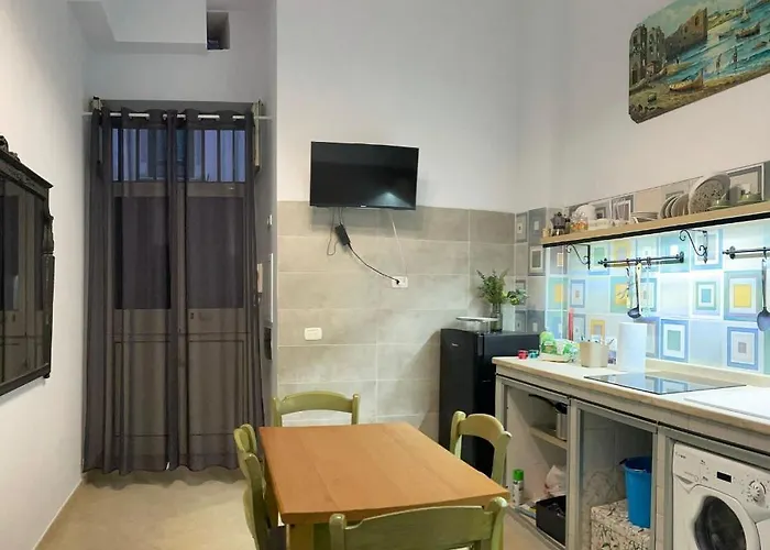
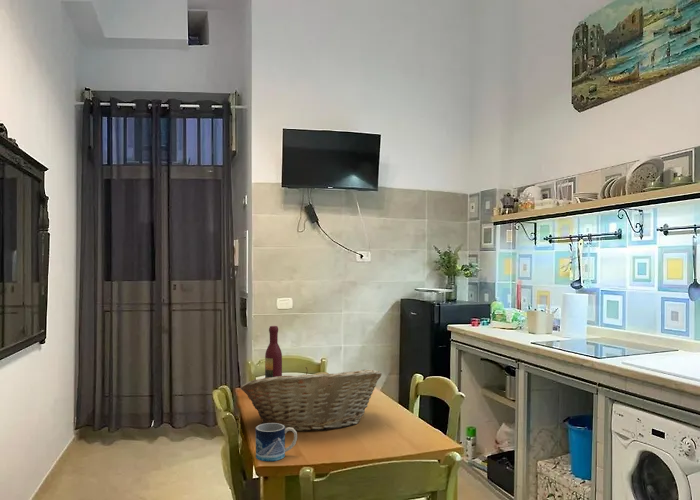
+ wine bottle (273, 361)
+ fruit basket (312, 392)
+ mug (276, 441)
